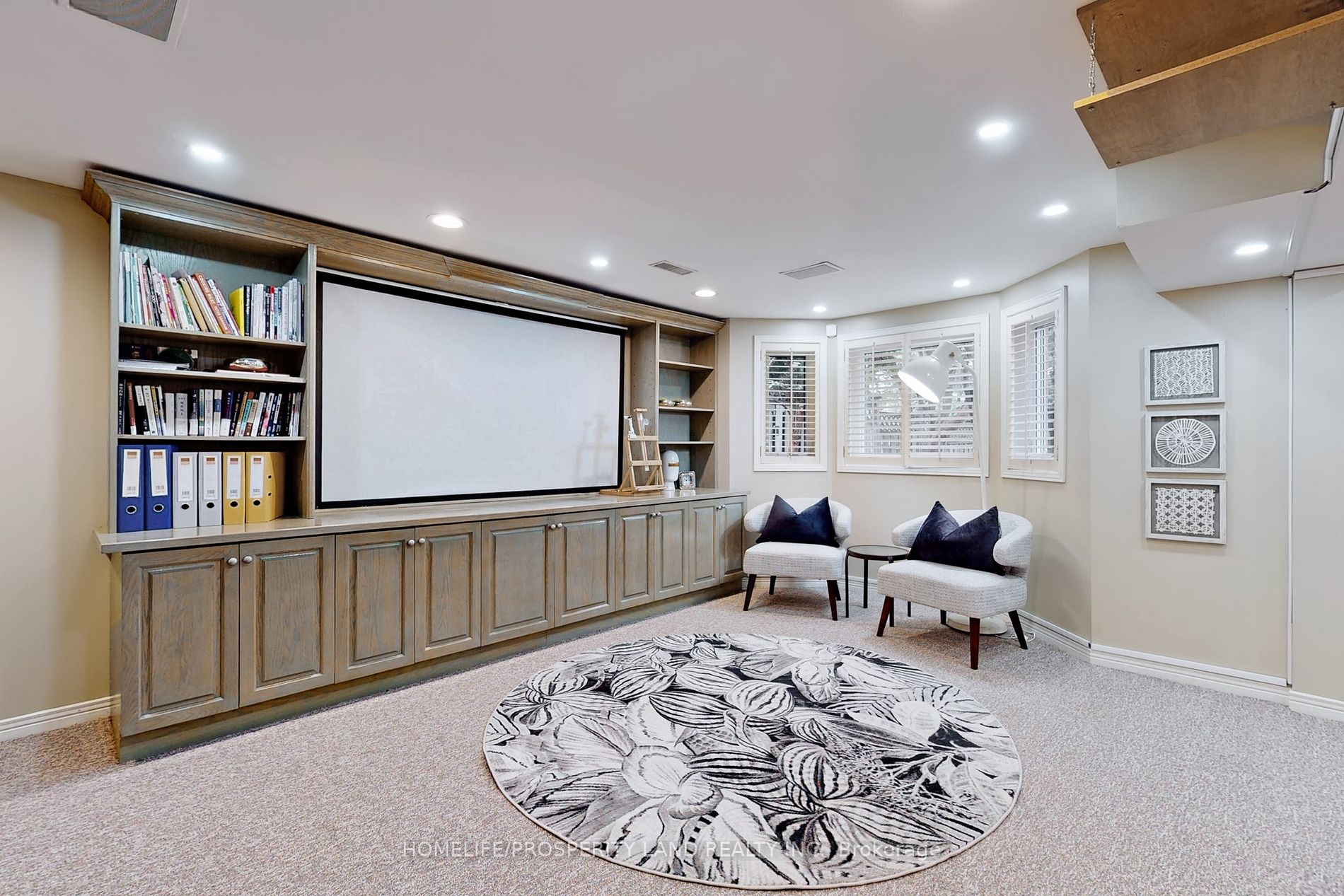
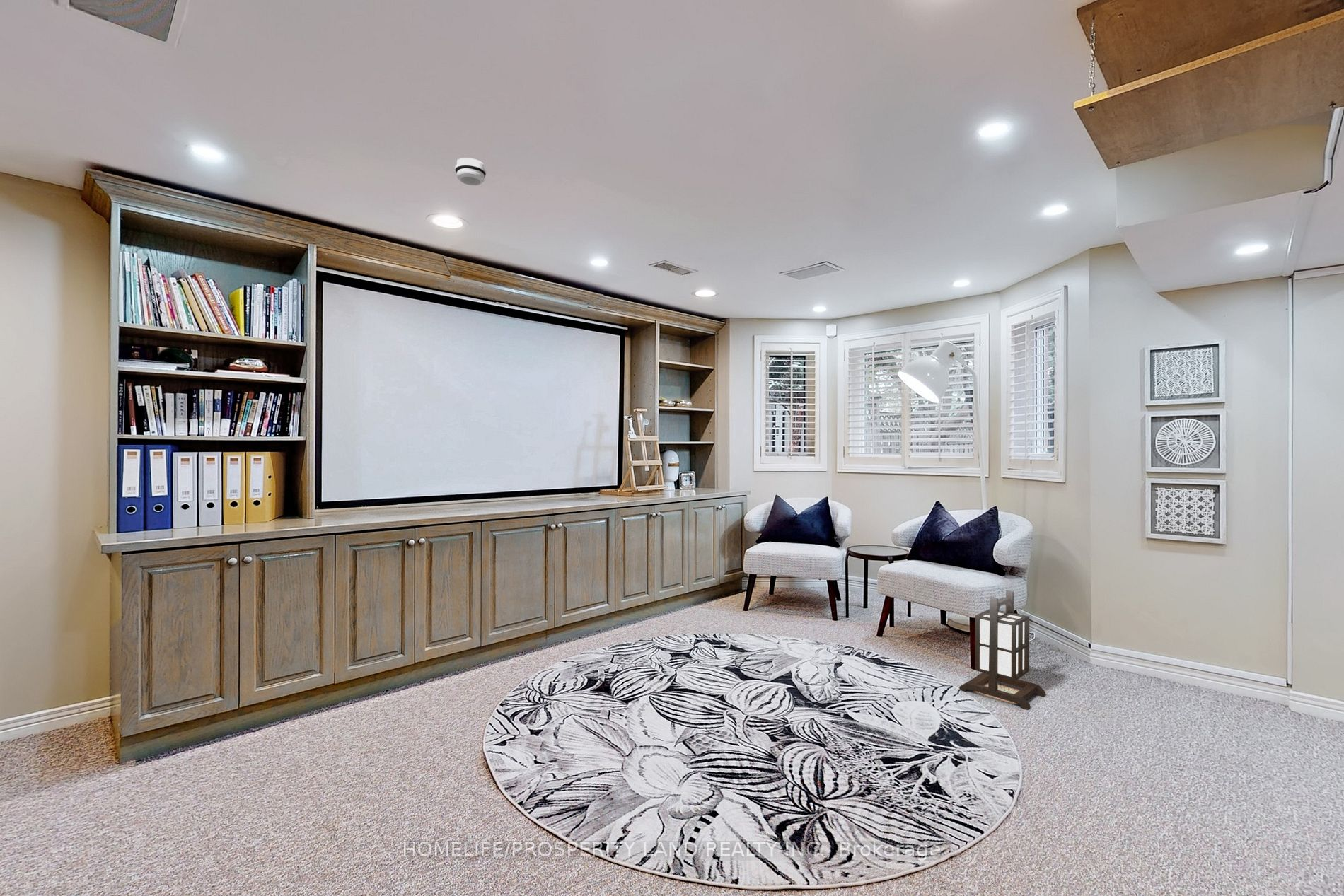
+ lantern (1002, 643)
+ smoke detector (470, 172)
